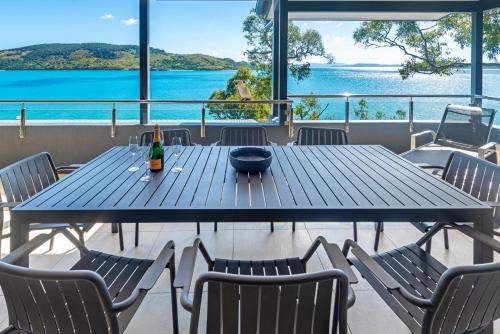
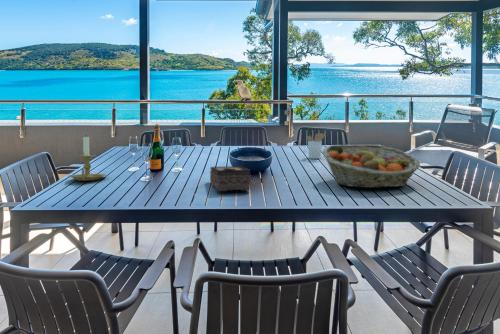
+ tissue box (229, 177)
+ candle holder (86, 157)
+ utensil holder (316, 145)
+ fruit basket (369, 164)
